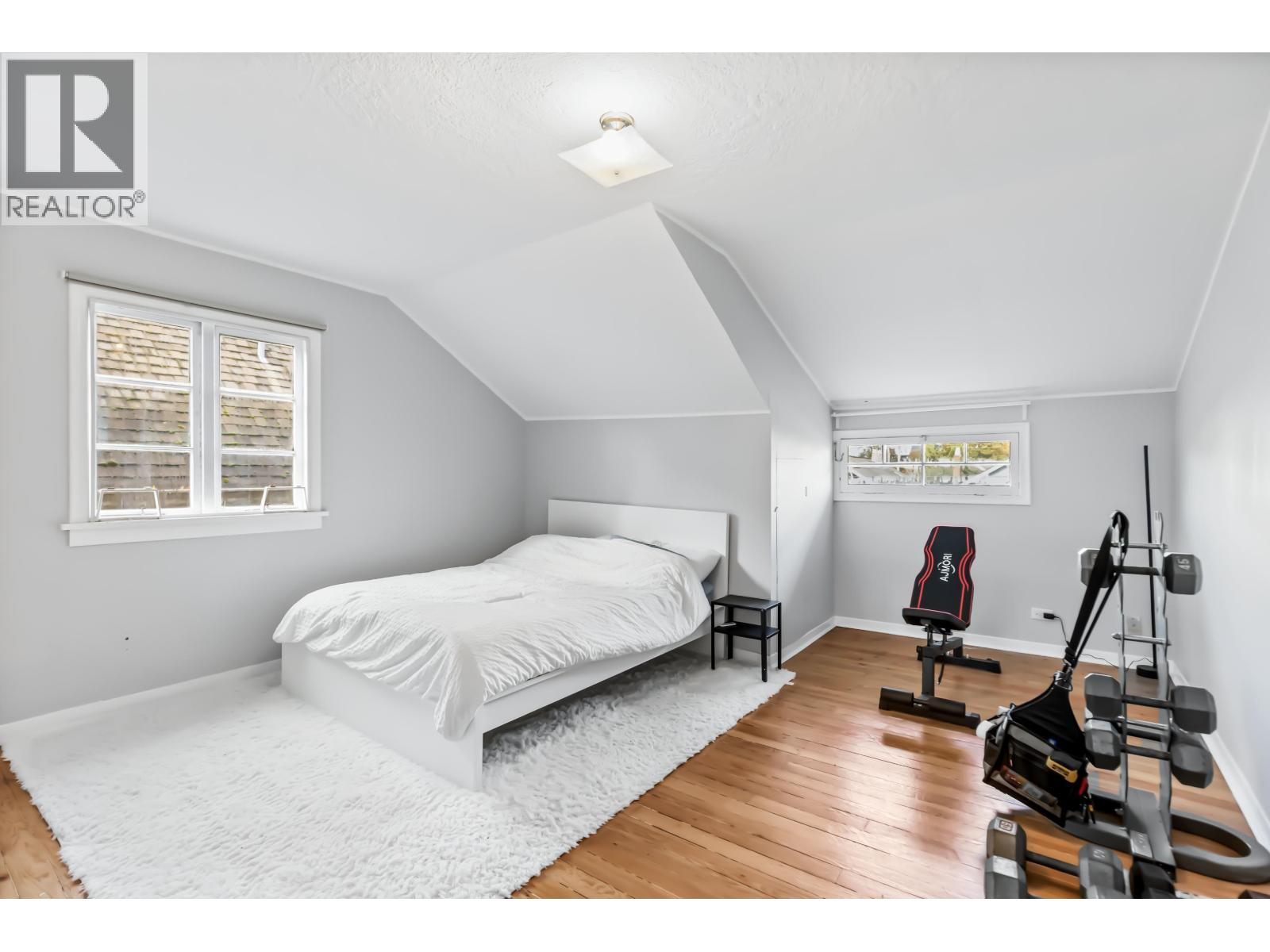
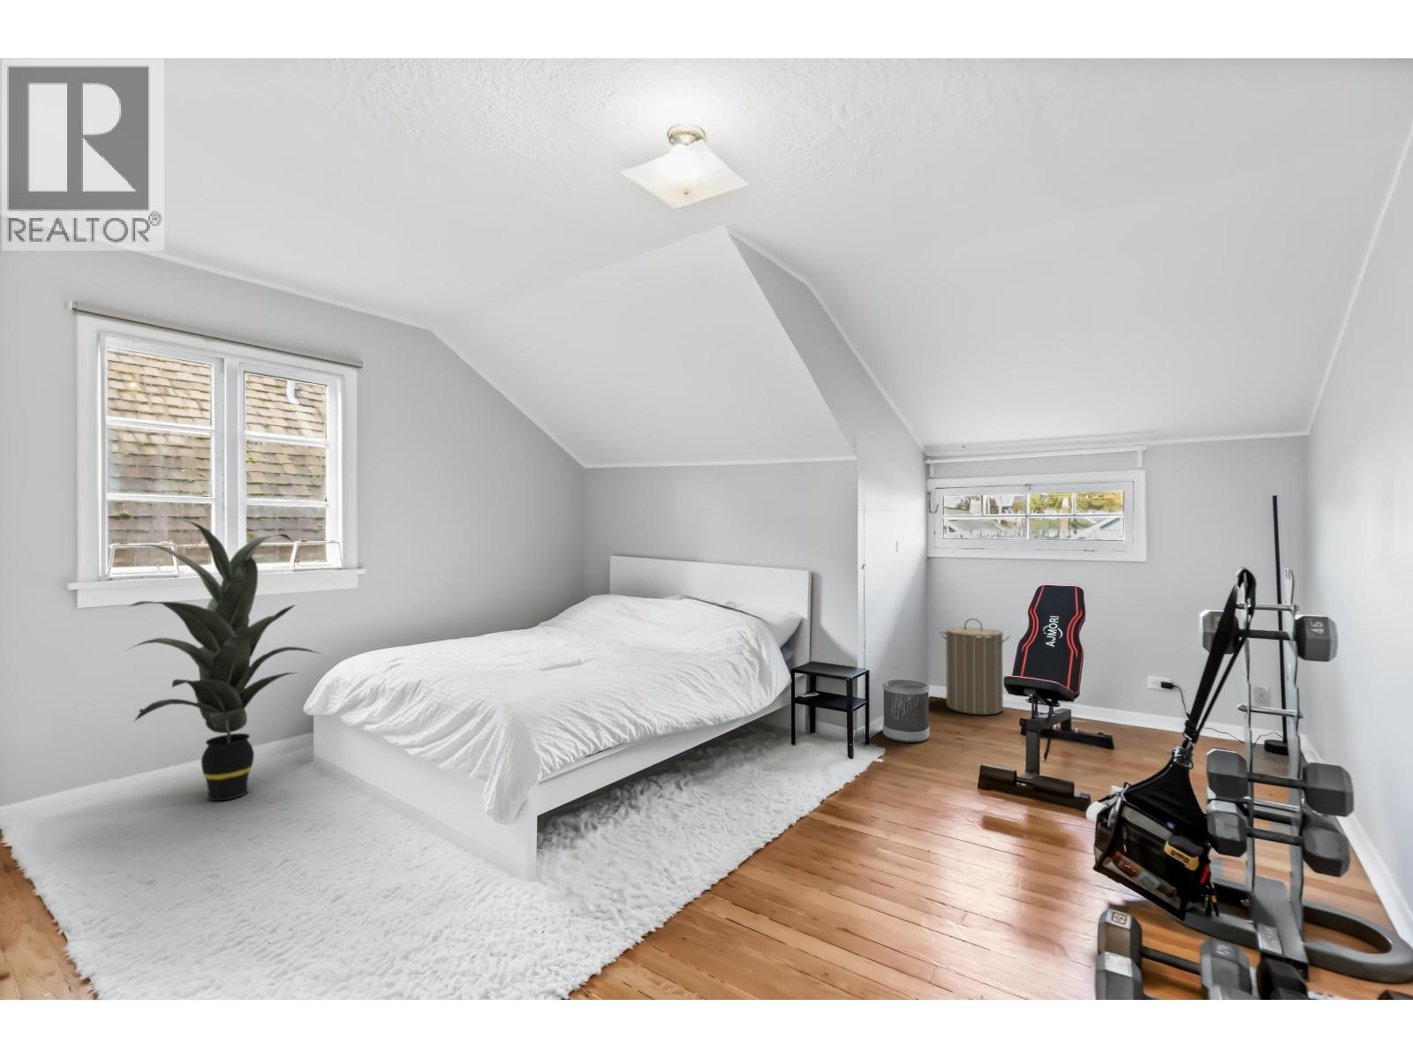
+ laundry hamper (975, 663)
+ indoor plant (214, 657)
+ wastebasket (906, 710)
